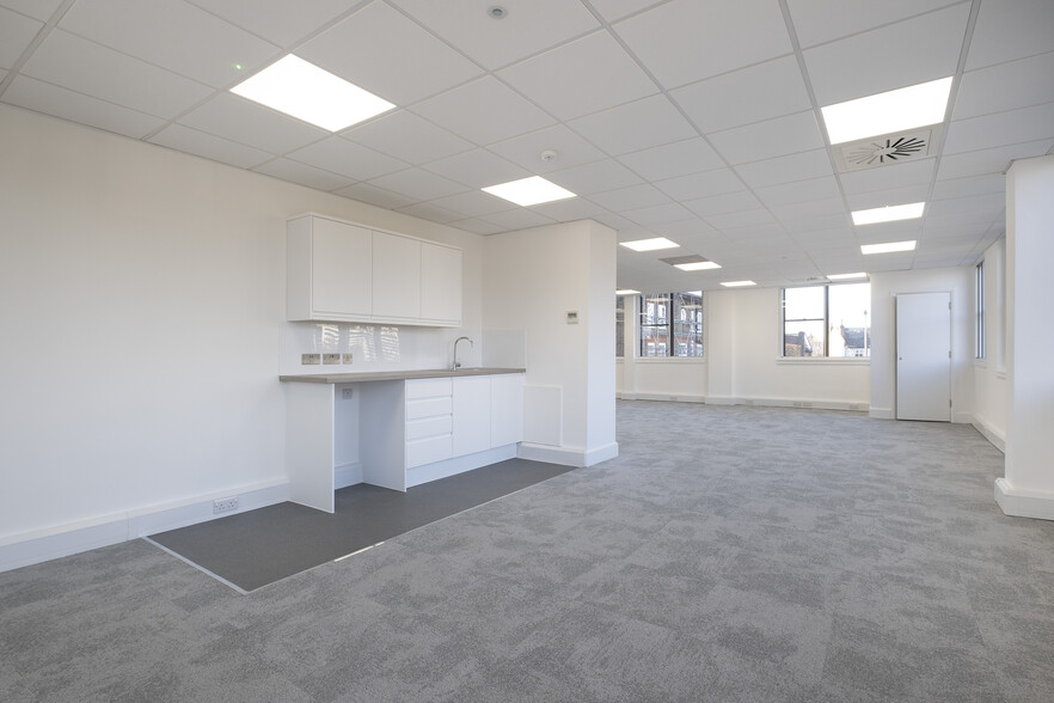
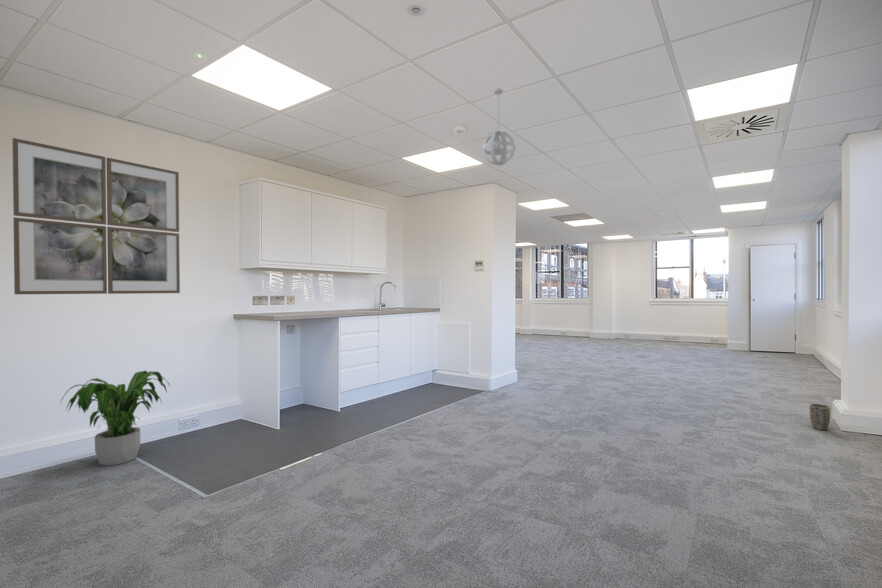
+ pendant light (498, 128)
+ wall art (105, 226)
+ plant pot (819, 417)
+ potted plant (122, 416)
